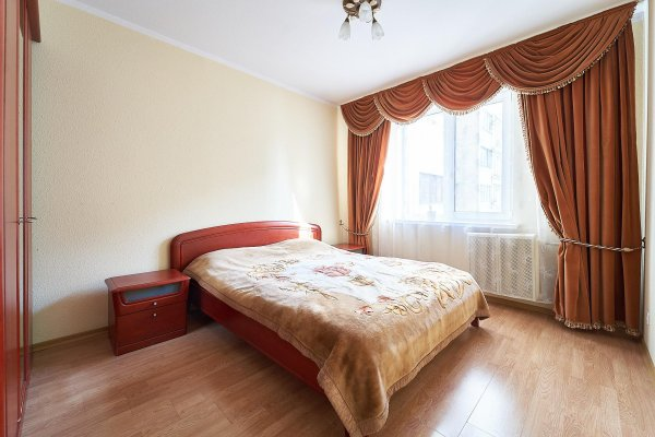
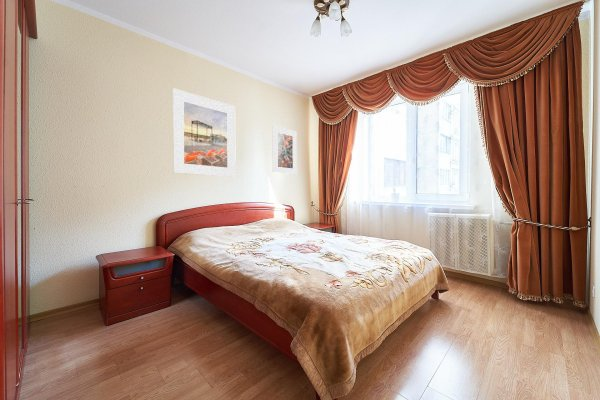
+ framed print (206, 136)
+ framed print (285, 151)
